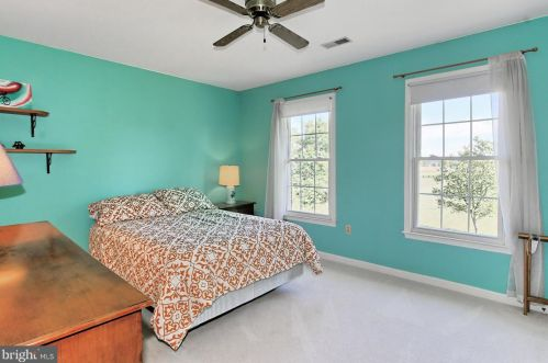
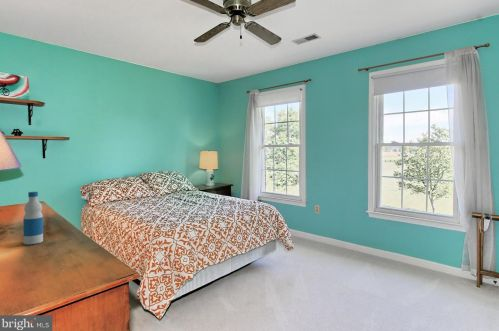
+ bottle (33, 217)
